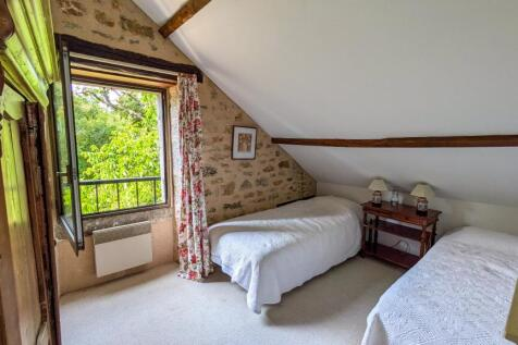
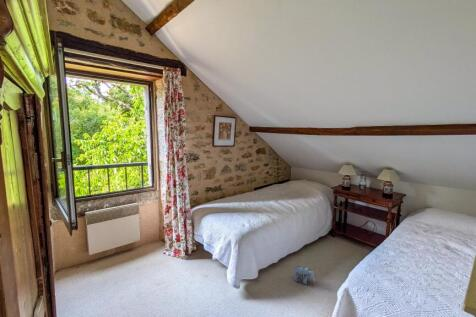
+ plush toy (303, 274)
